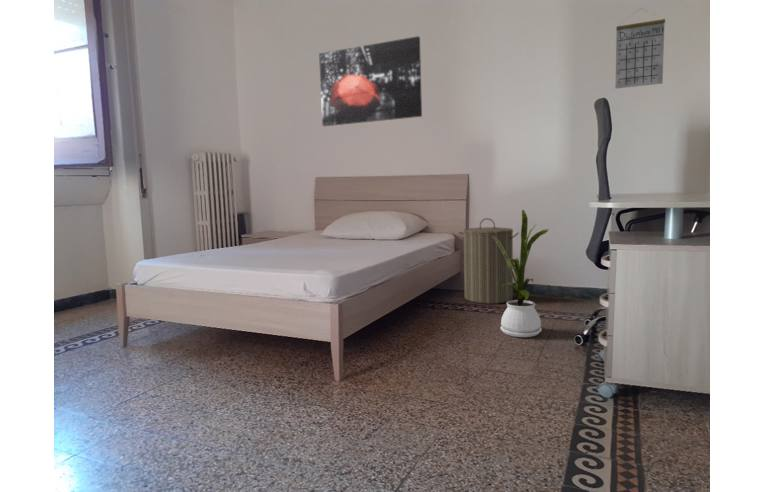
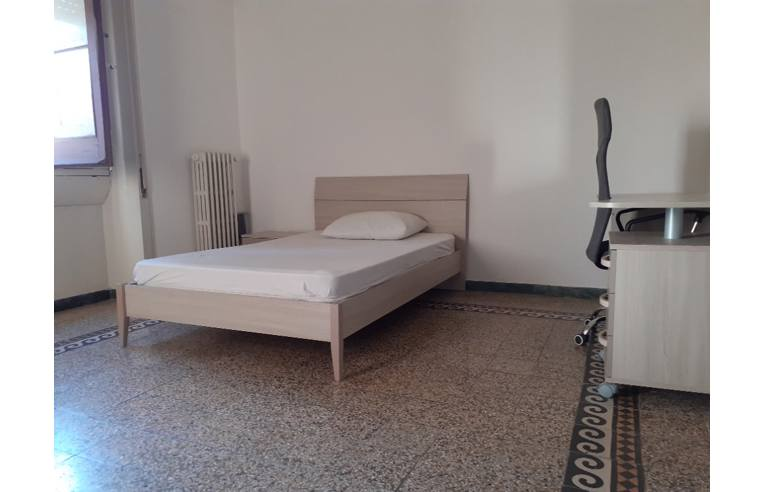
- calendar (639, 47)
- wall art (368, 83)
- laundry hamper (488, 258)
- house plant (522, 272)
